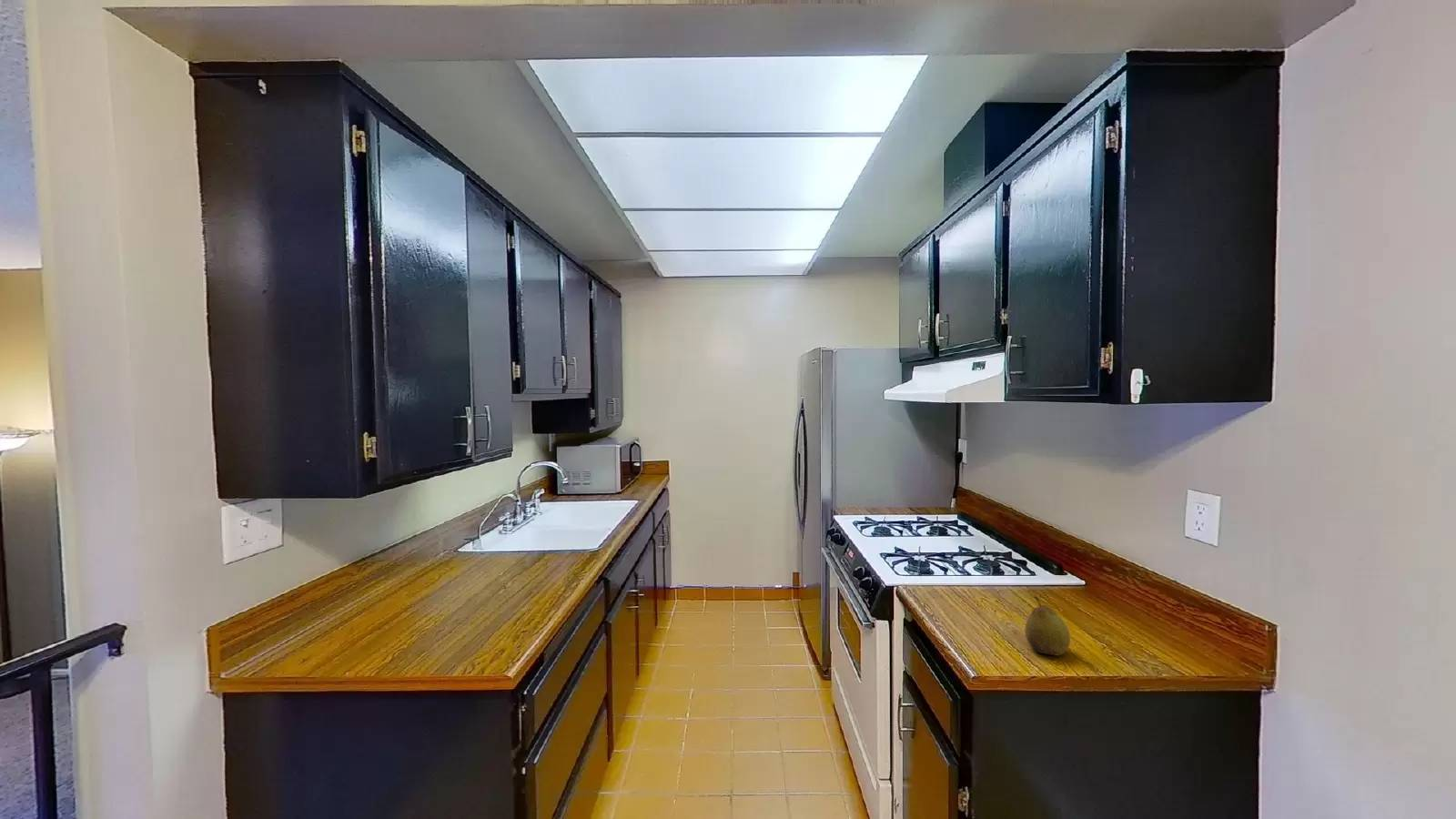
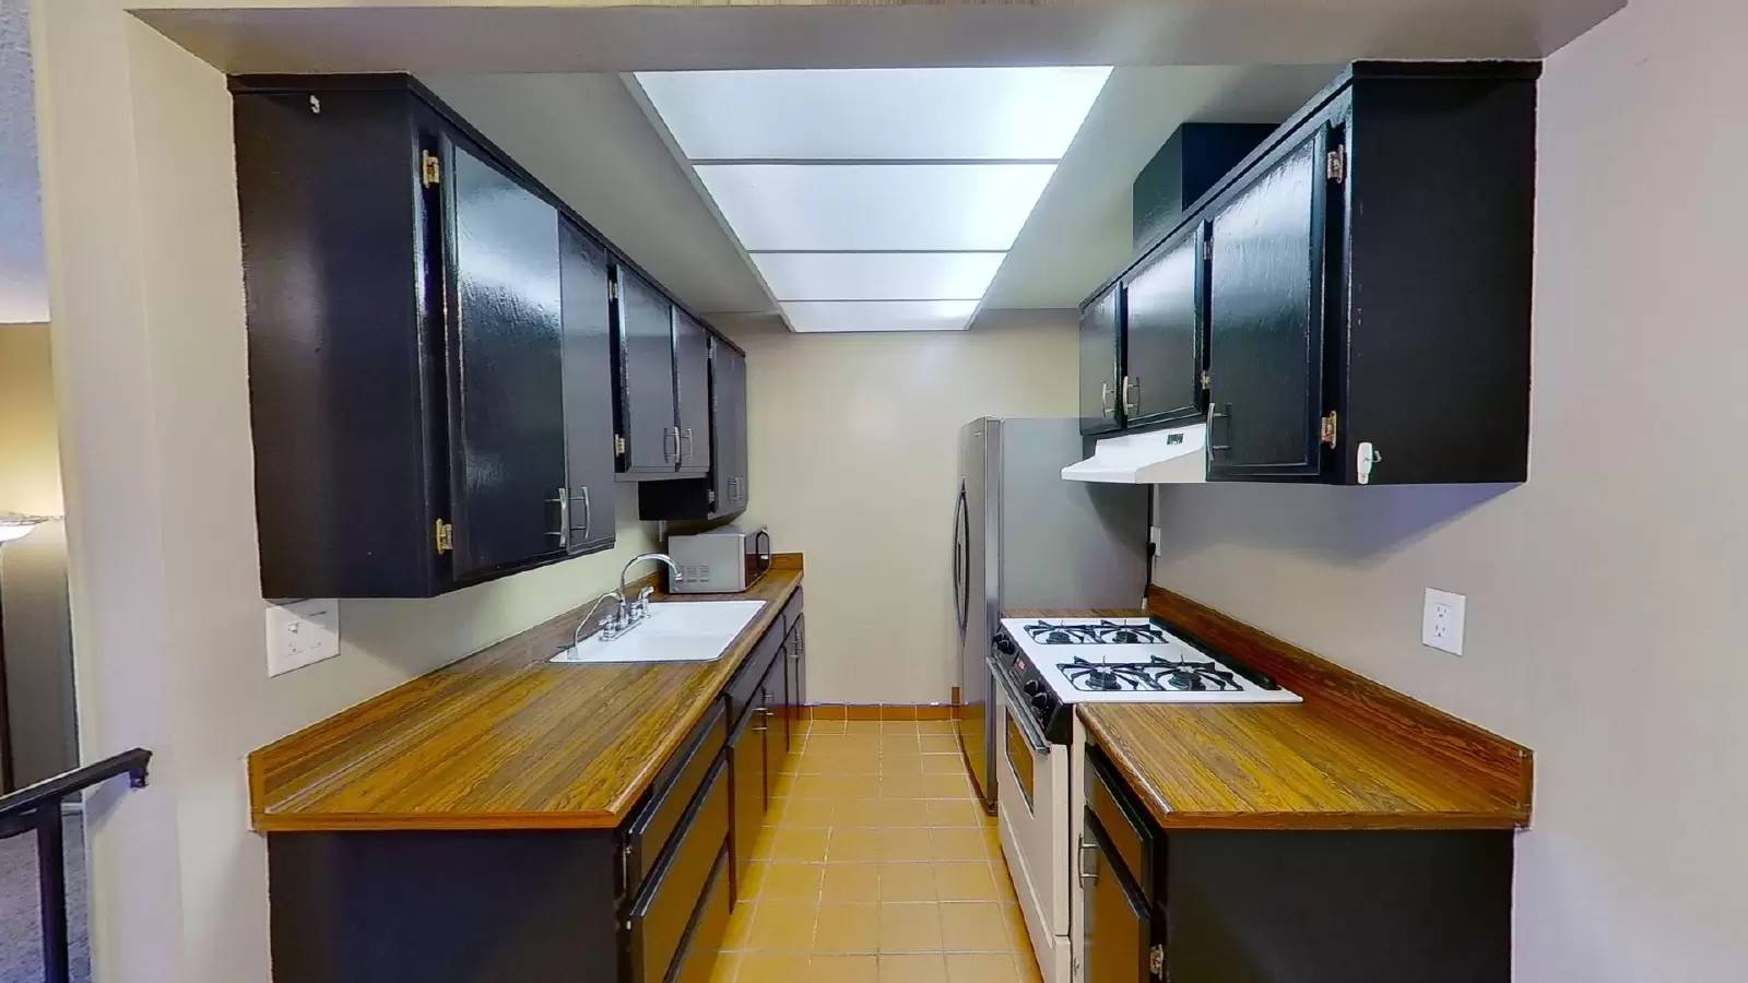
- fruit (1046, 624)
